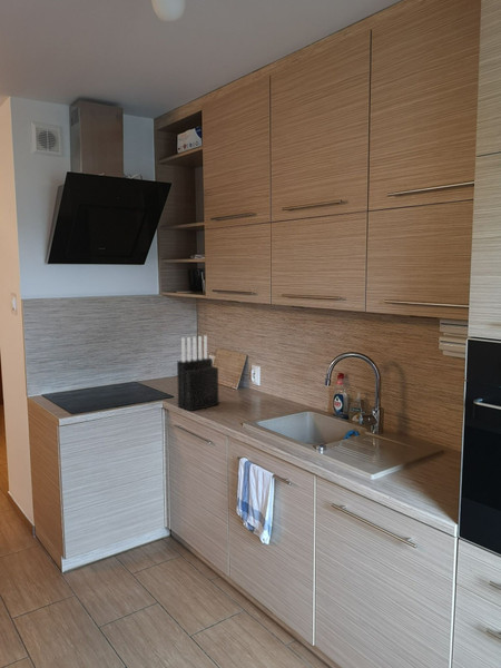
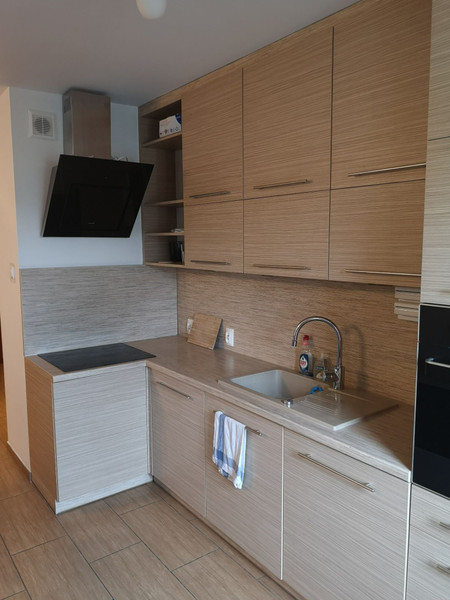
- knife block (199, 372)
